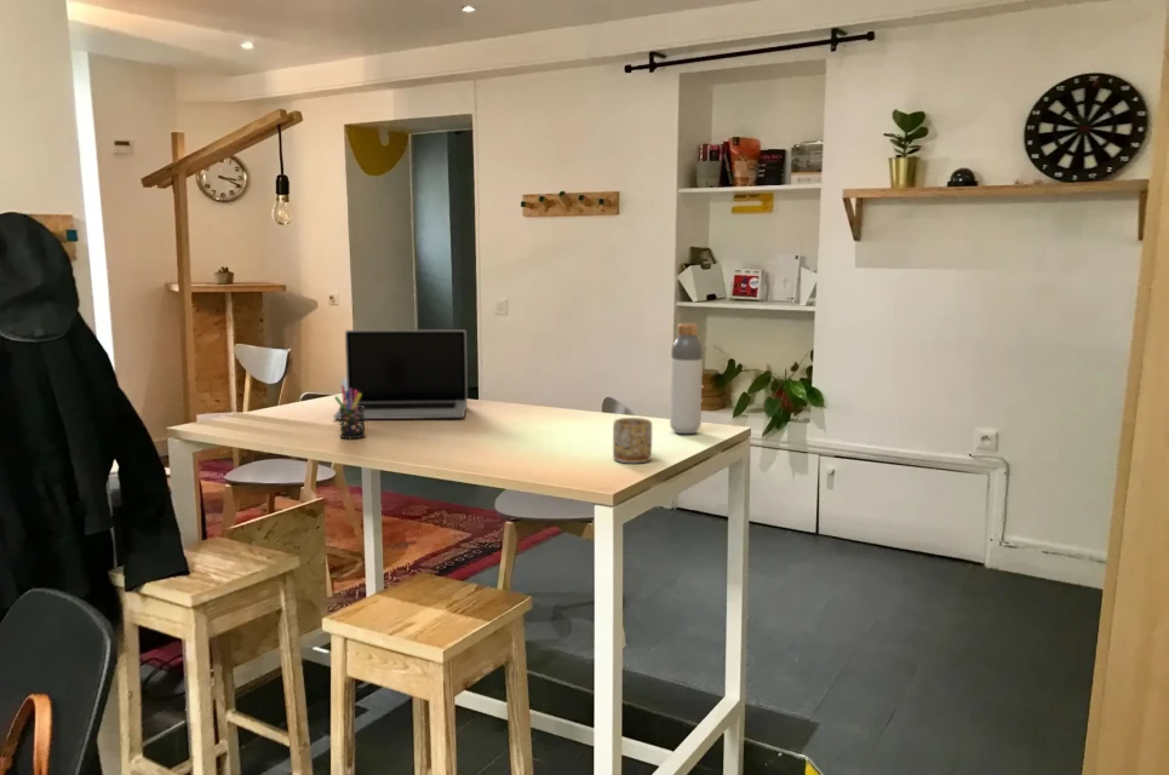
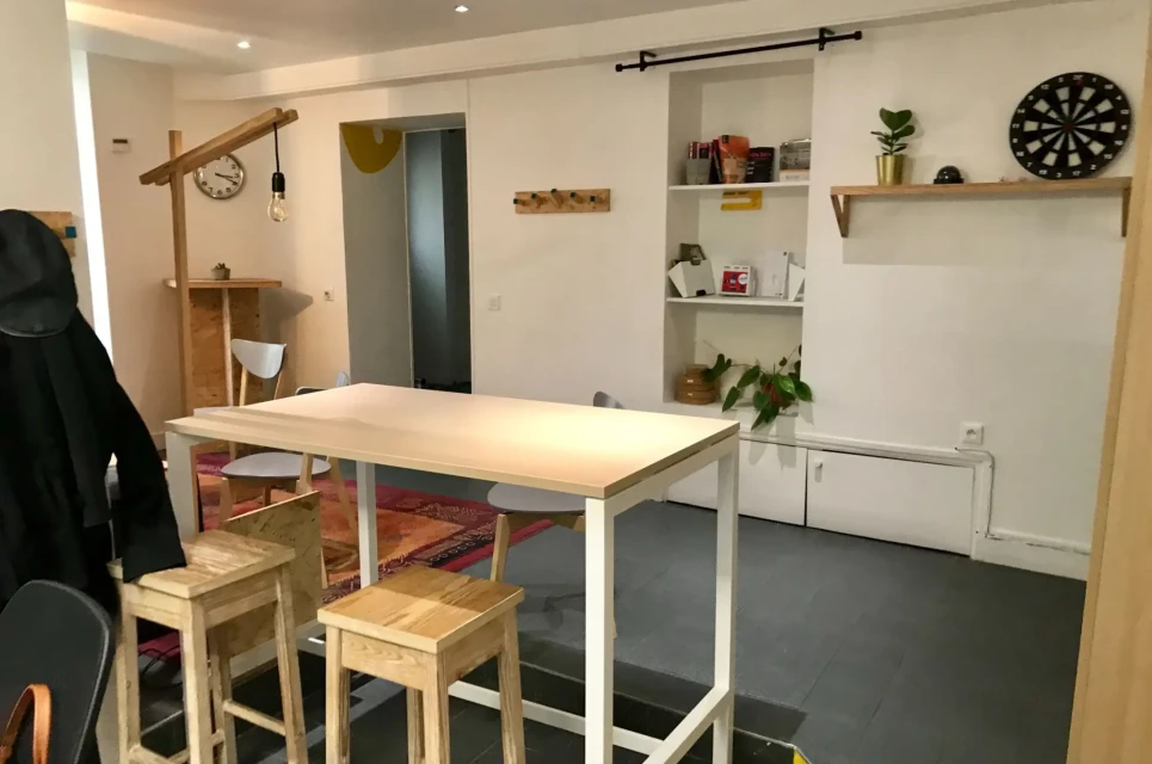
- bottle (686, 378)
- pen holder (348, 411)
- laptop (402, 373)
- mug (634, 438)
